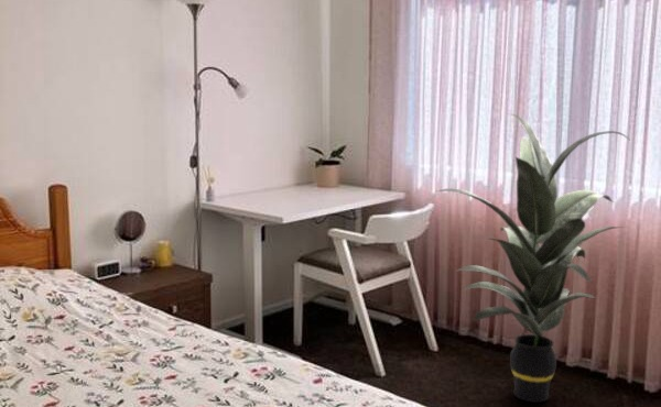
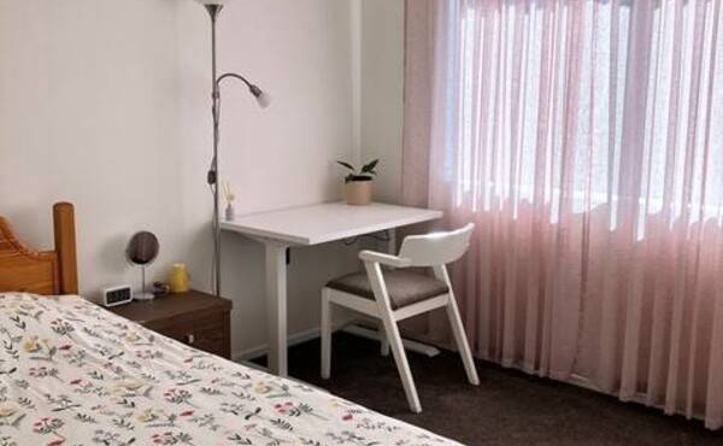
- indoor plant (532, 256)
